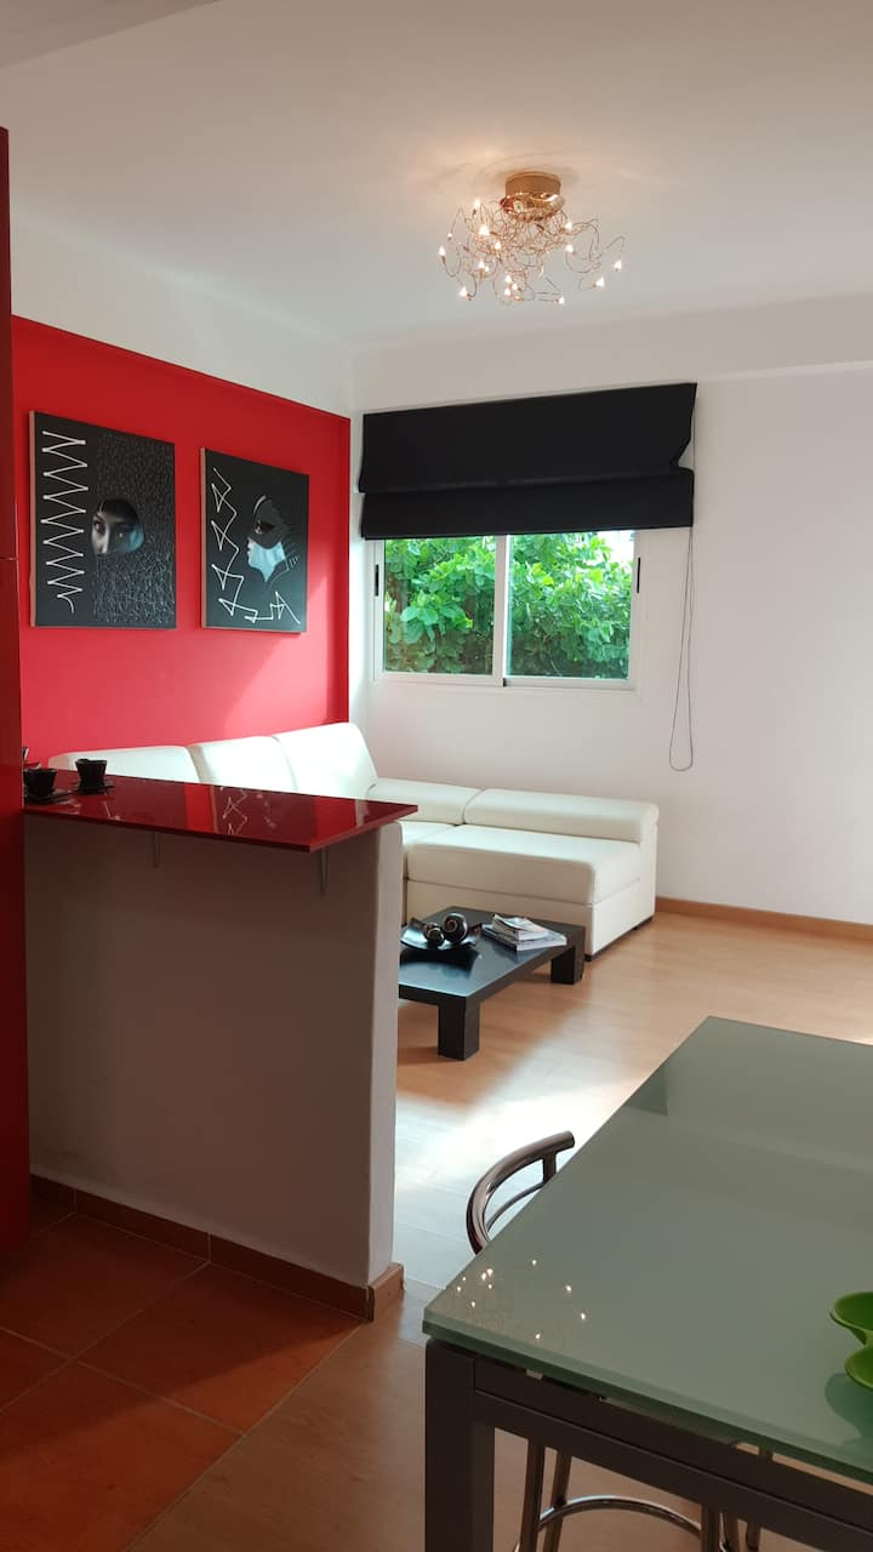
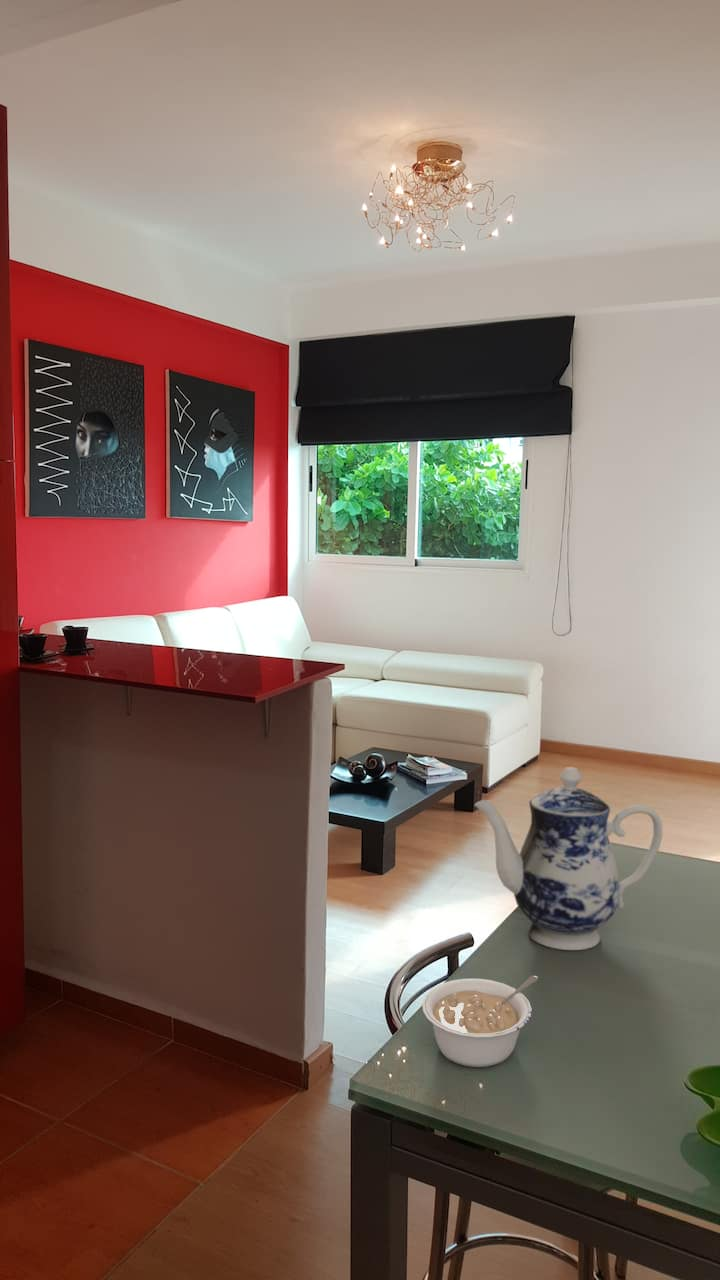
+ legume (477, 1019)
+ teapot (567, 852)
